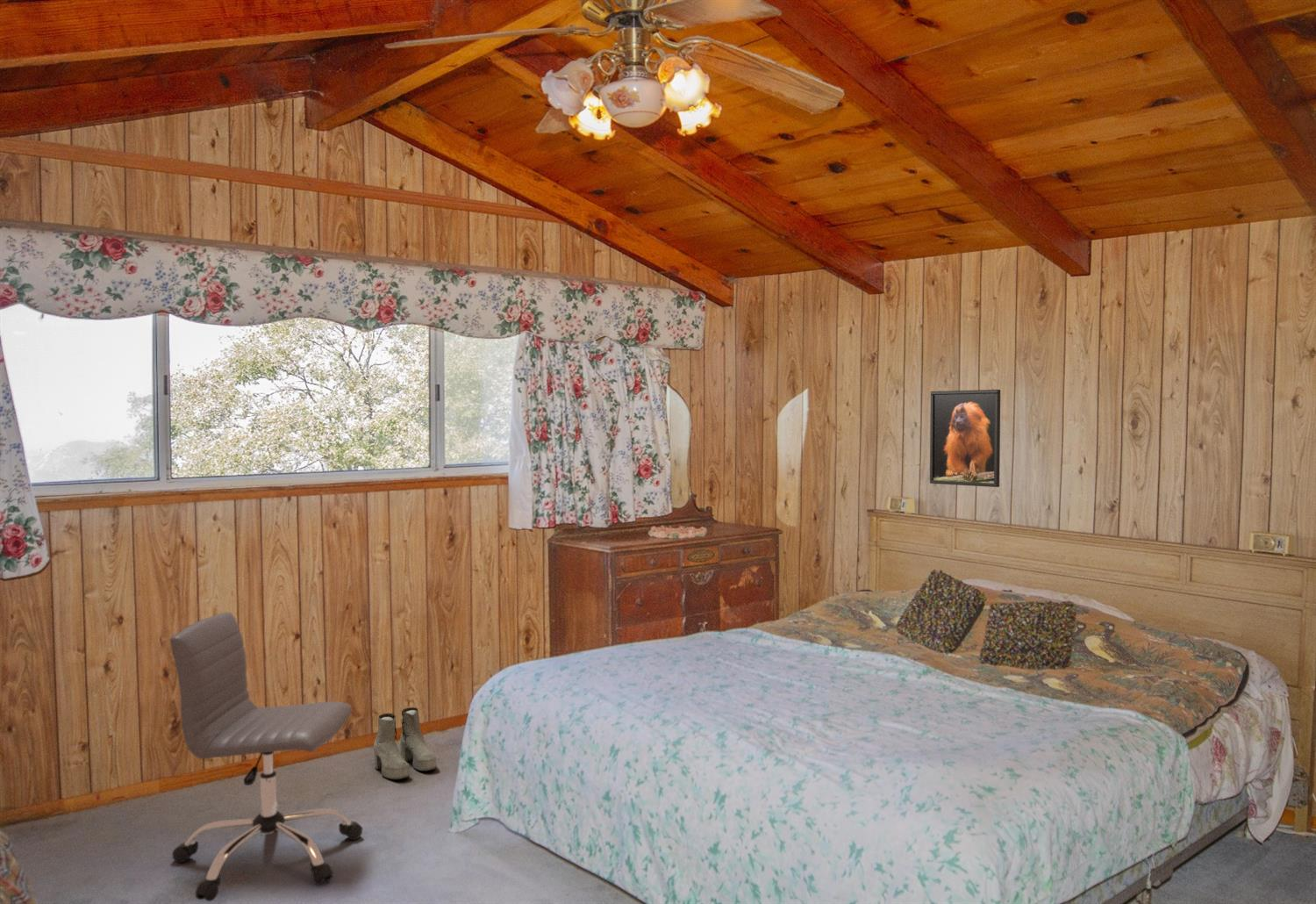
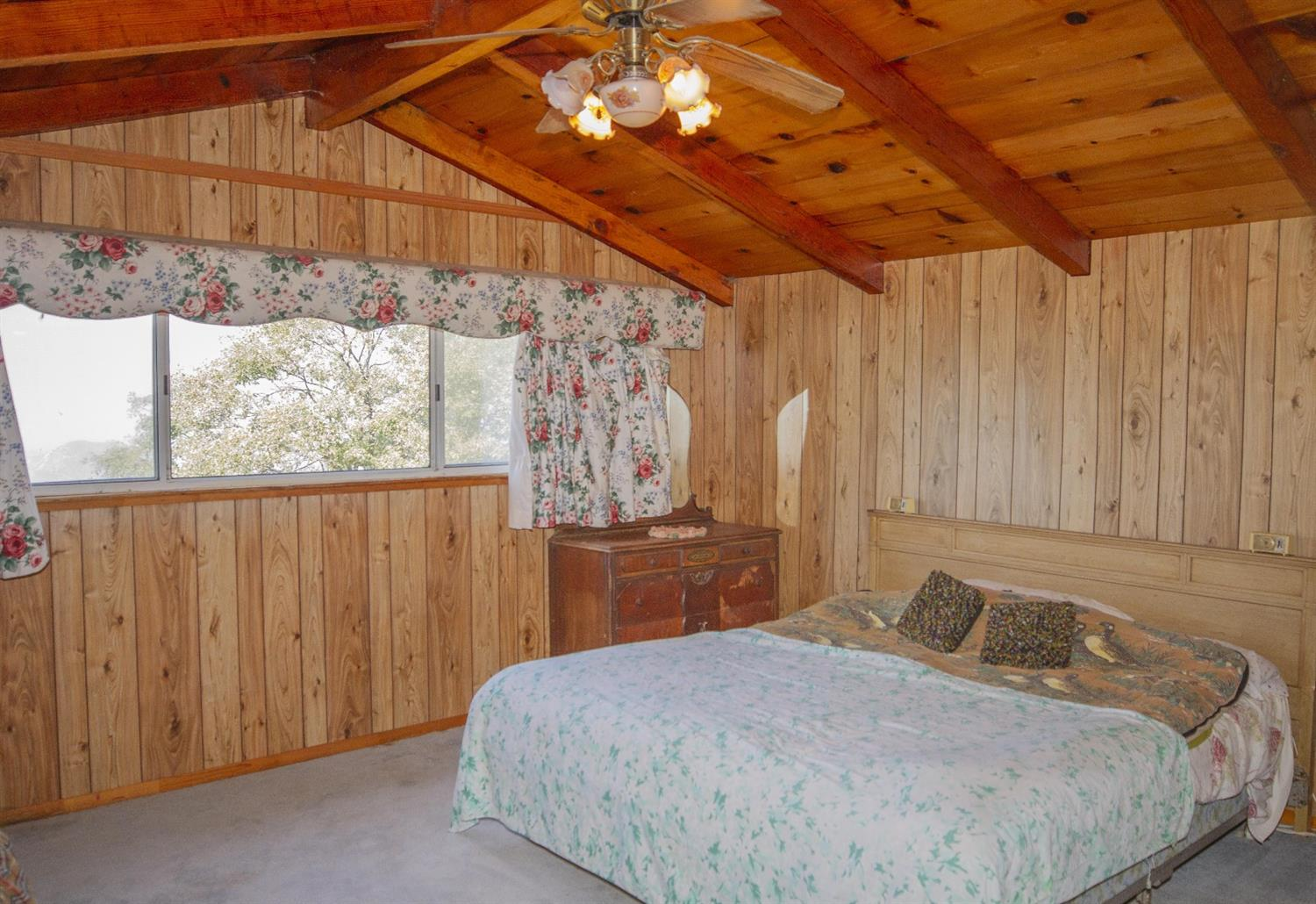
- boots (404, 741)
- chair (260, 741)
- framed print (963, 437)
